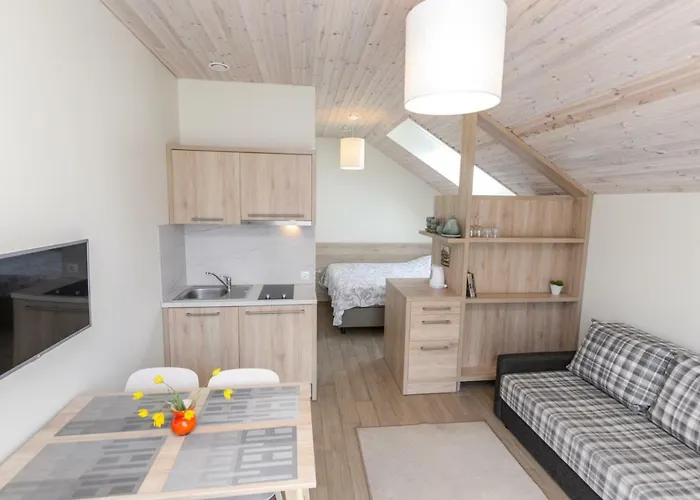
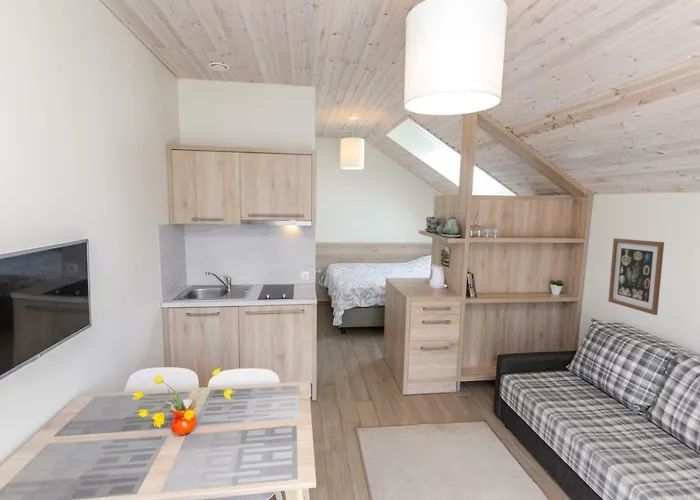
+ wall art (634, 274)
